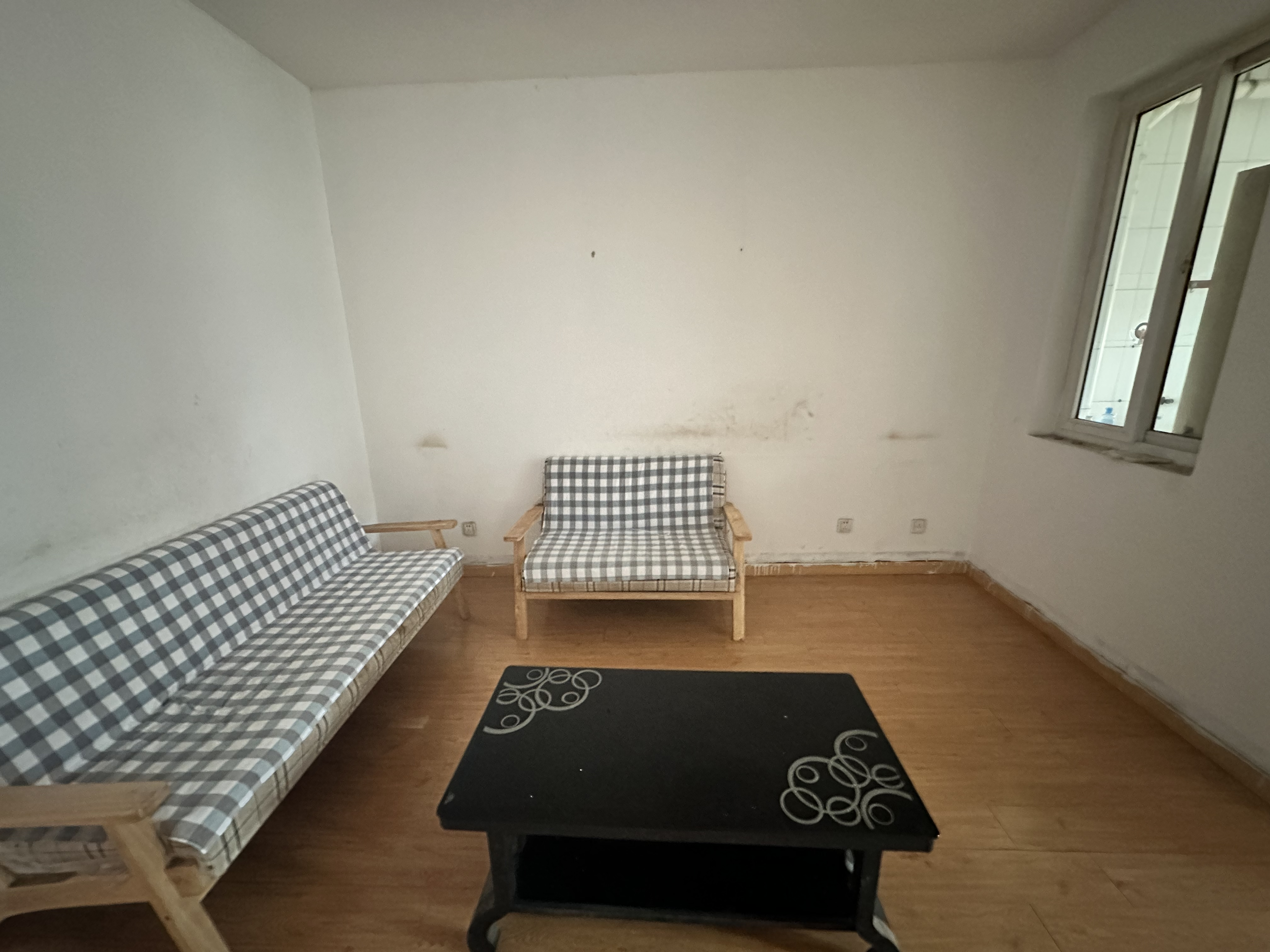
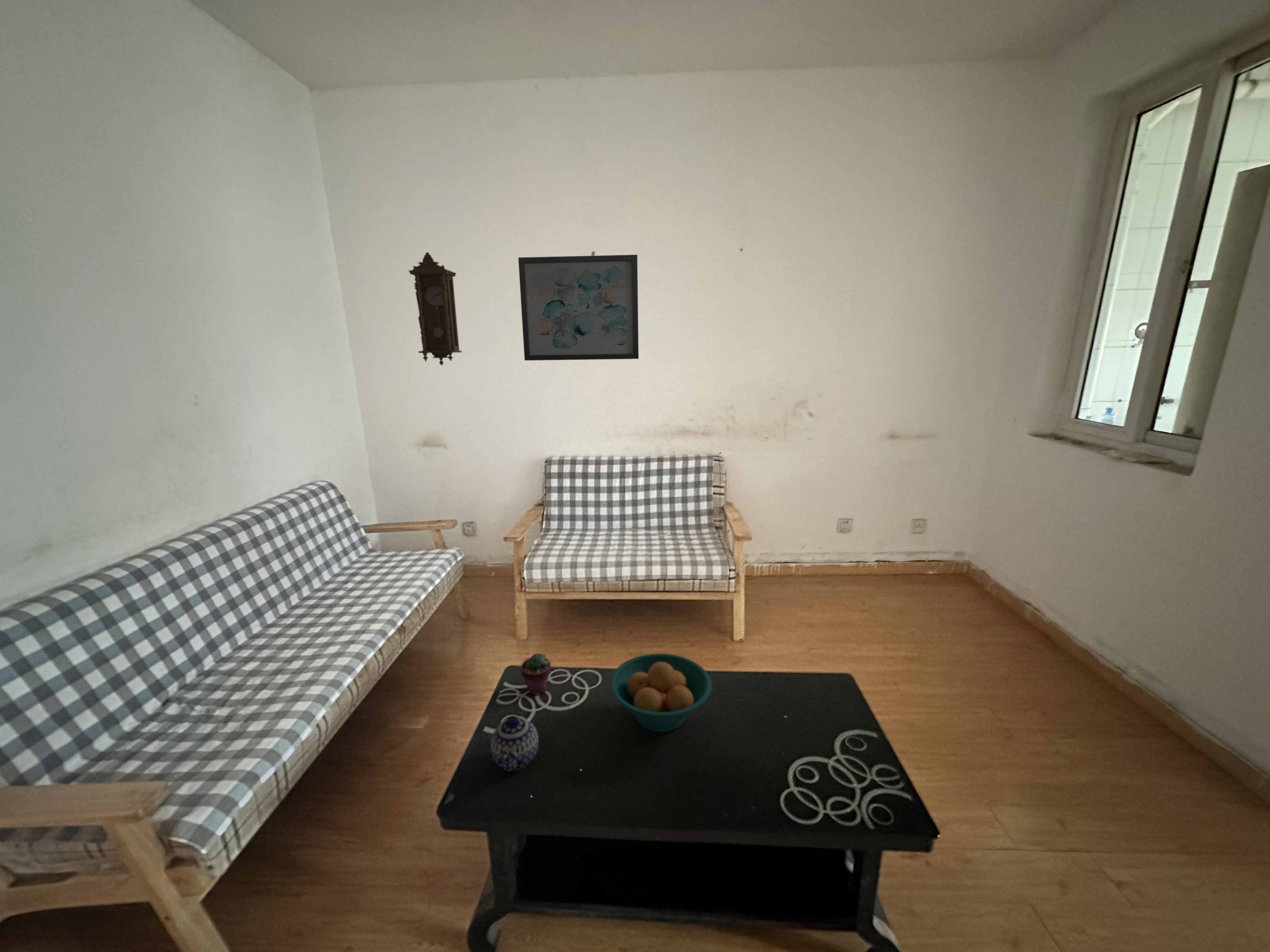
+ pendulum clock (437, 311)
+ teapot (514, 739)
+ wall art (580, 309)
+ potted succulent (536, 672)
+ fruit bowl (661, 691)
